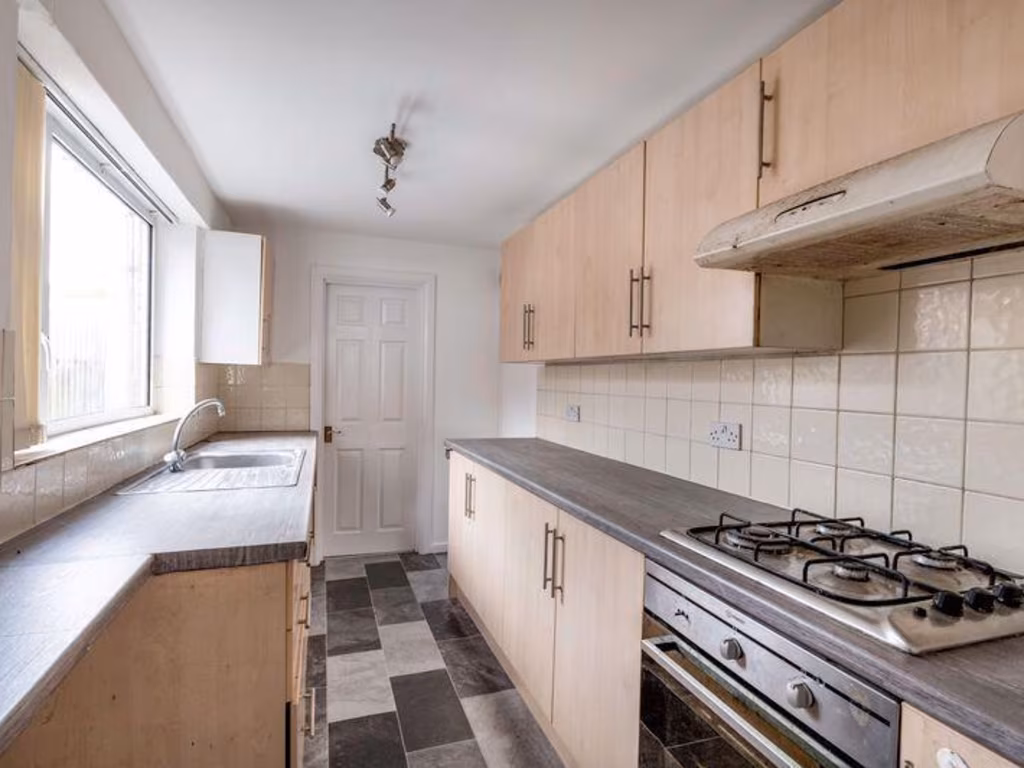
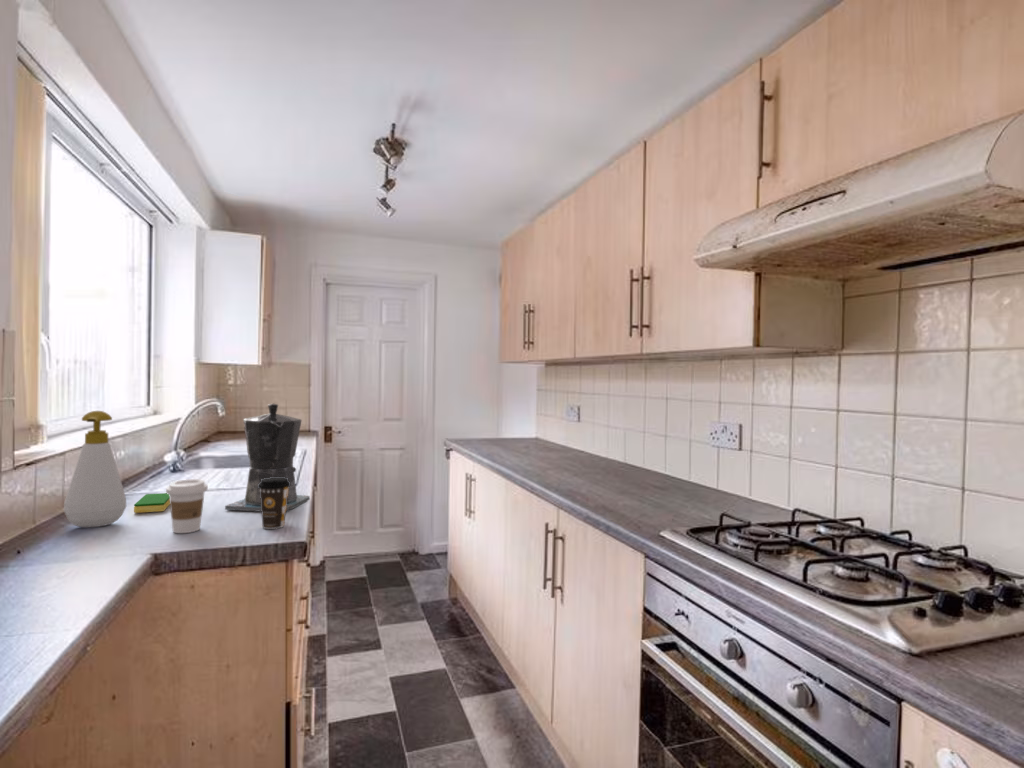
+ coffee maker (271, 453)
+ soap bottle (95, 468)
+ dish sponge (154, 502)
+ coffee cup (186, 505)
+ coffee cup (273, 502)
